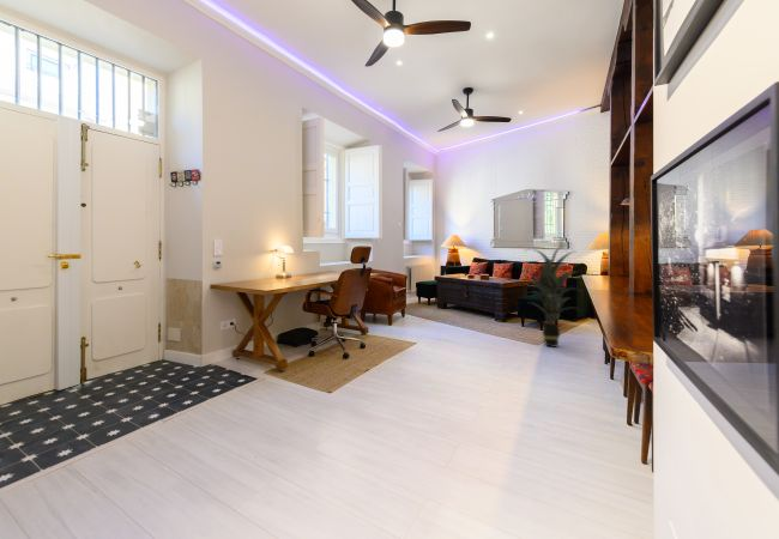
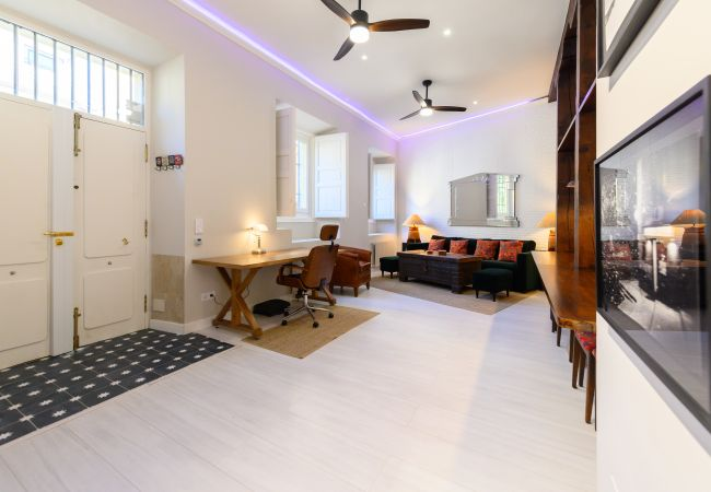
- indoor plant (555, 295)
